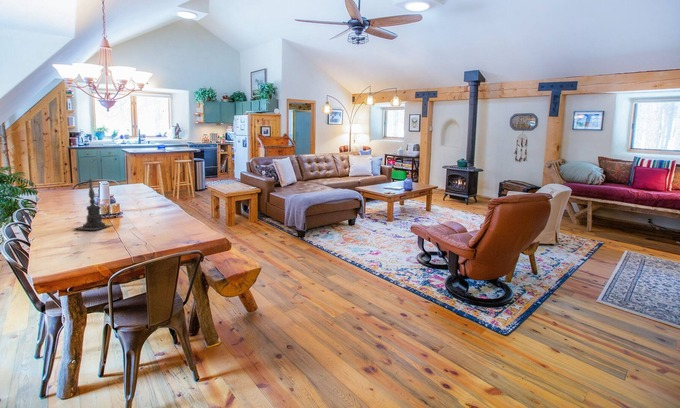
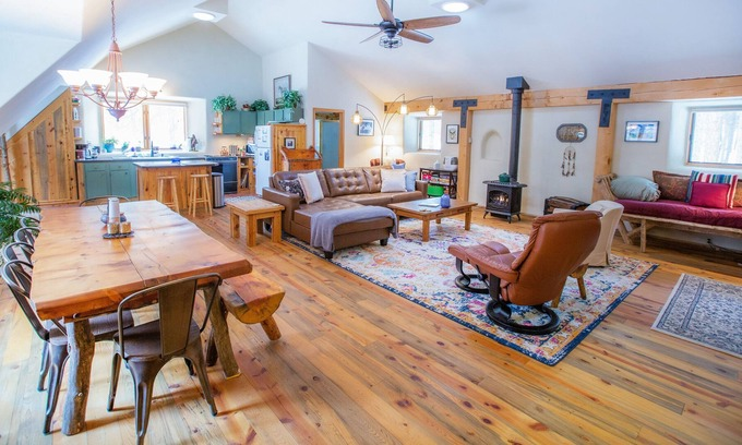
- candle holder (92, 199)
